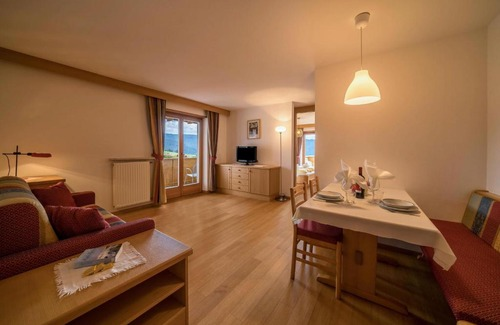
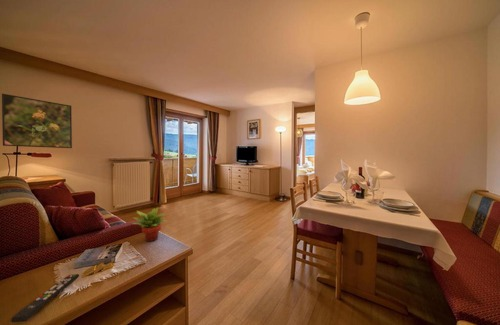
+ succulent plant (150, 223)
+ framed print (40, 123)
+ remote control (50, 294)
